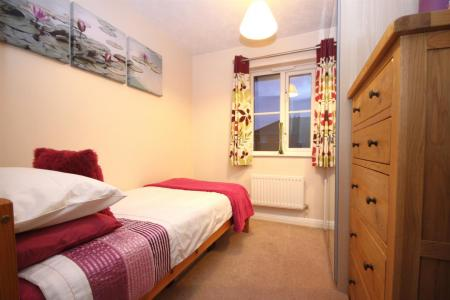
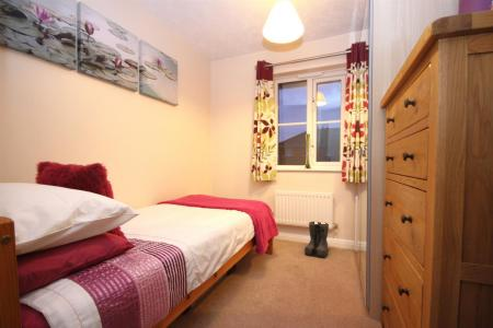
+ boots (317, 237)
